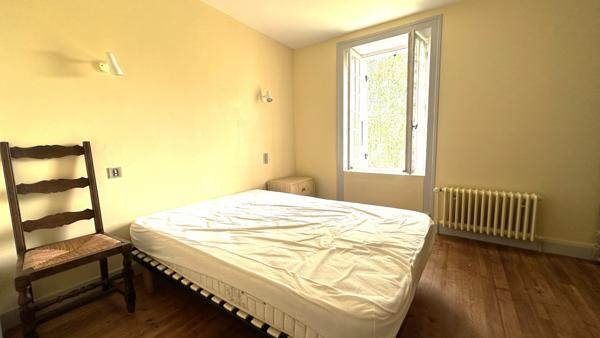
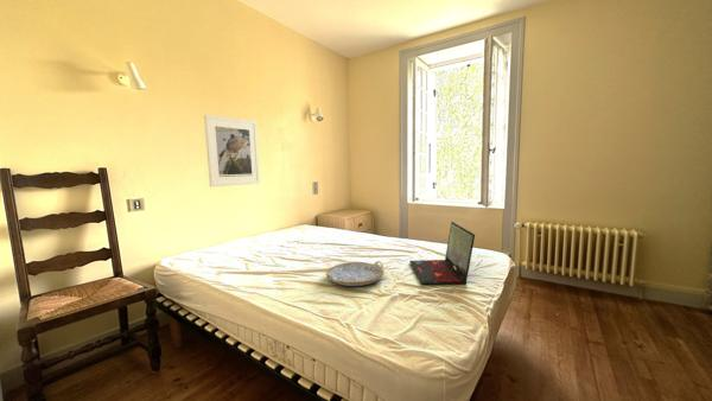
+ laptop (446, 250)
+ serving tray (355, 272)
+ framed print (234, 152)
